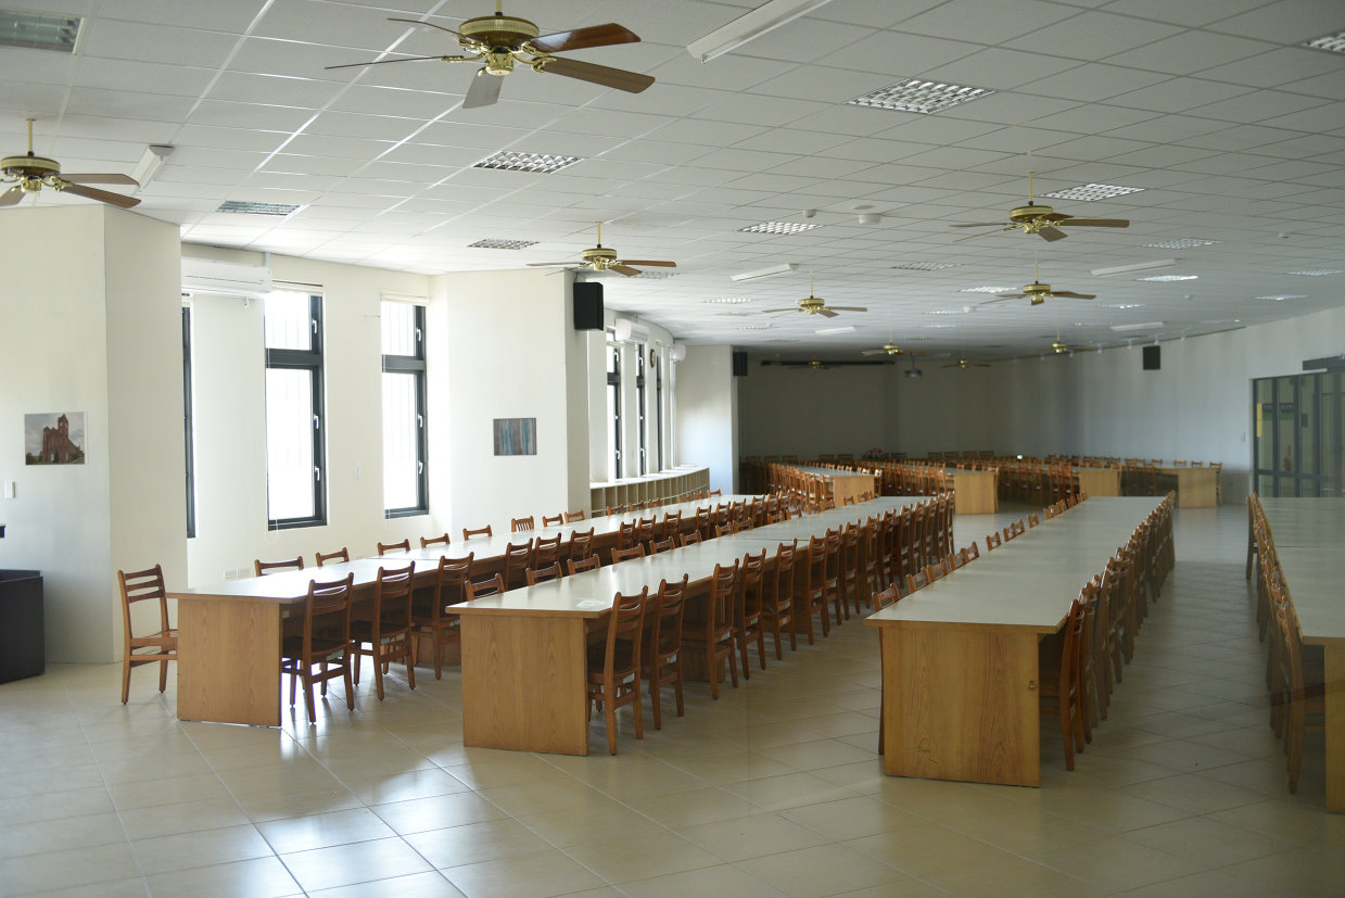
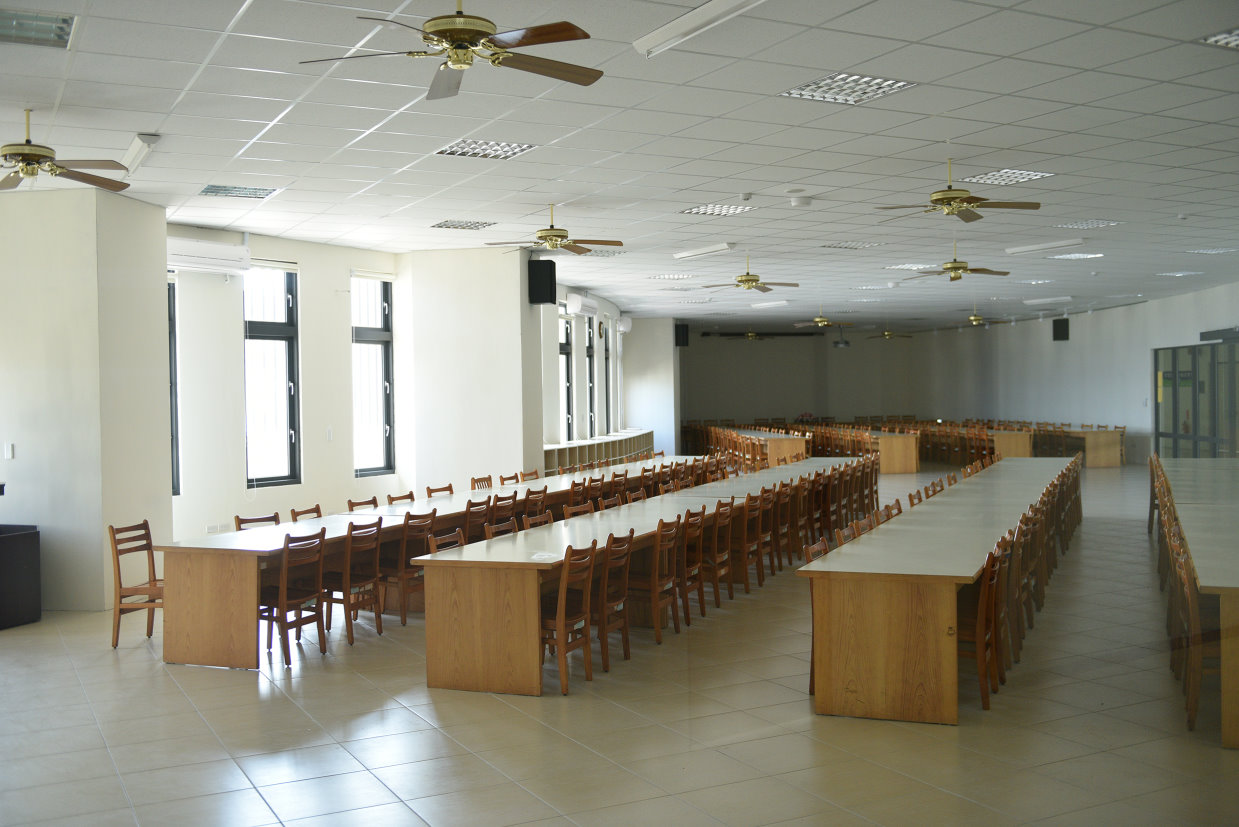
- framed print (55, 439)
- wall art (515, 437)
